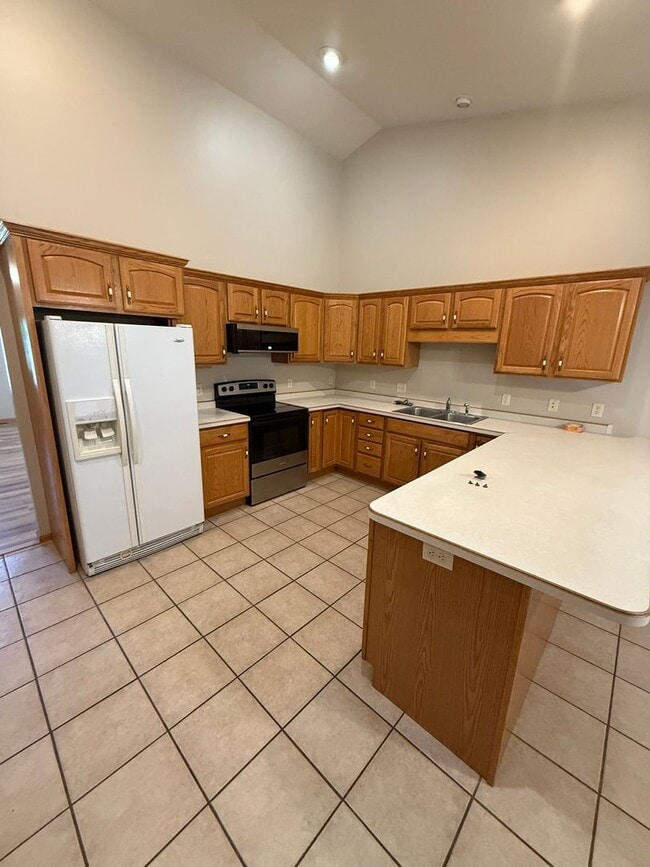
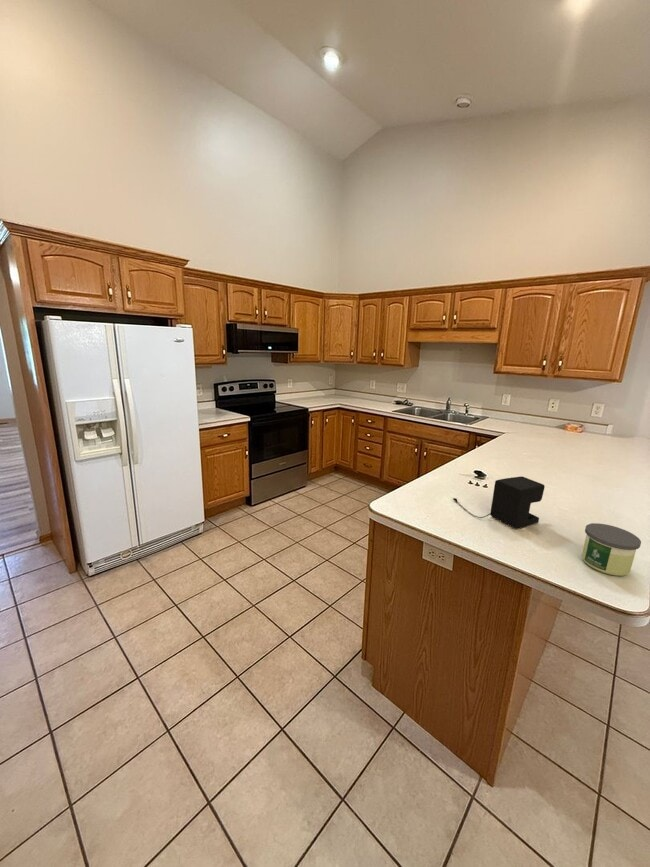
+ candle (608, 549)
+ coffee maker (497, 493)
